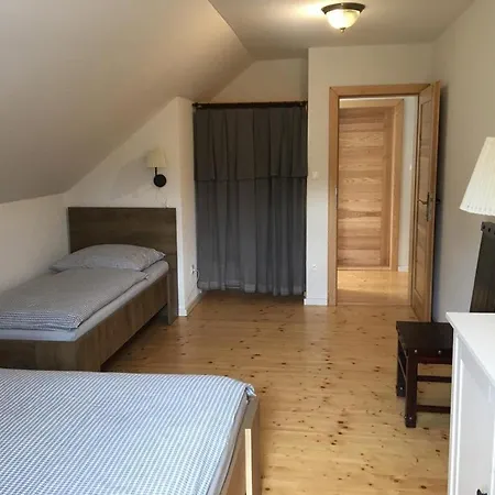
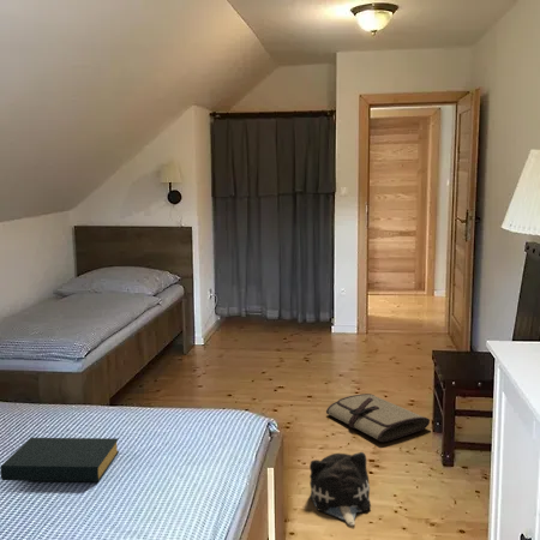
+ tool roll (376, 409)
+ plush toy (343, 482)
+ hardback book (62, 458)
